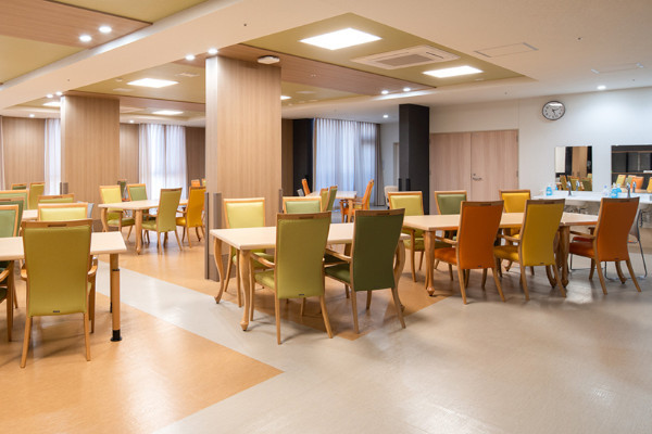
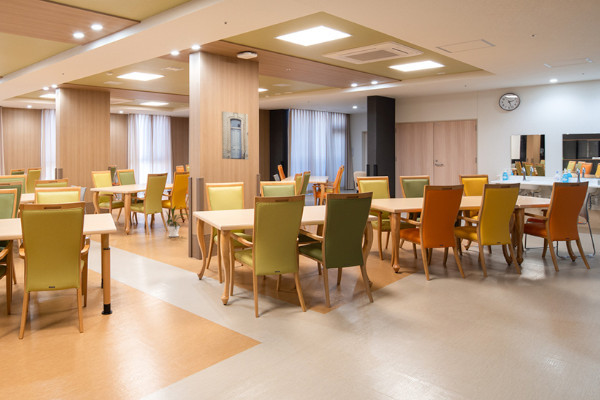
+ house plant (174, 220)
+ wall art (235, 136)
